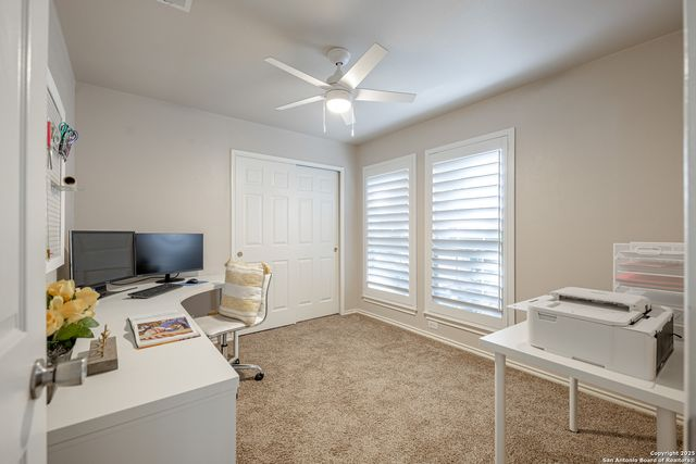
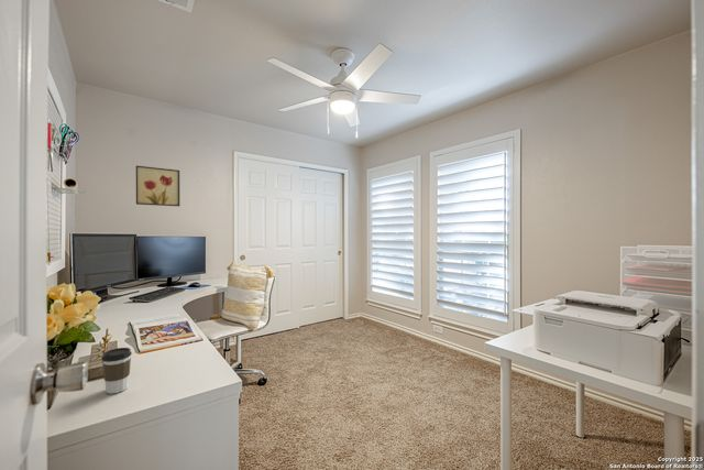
+ coffee cup (117, 370)
+ wall art (158, 186)
